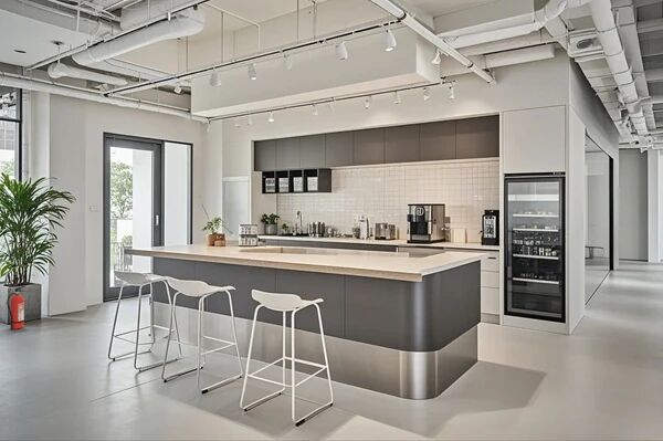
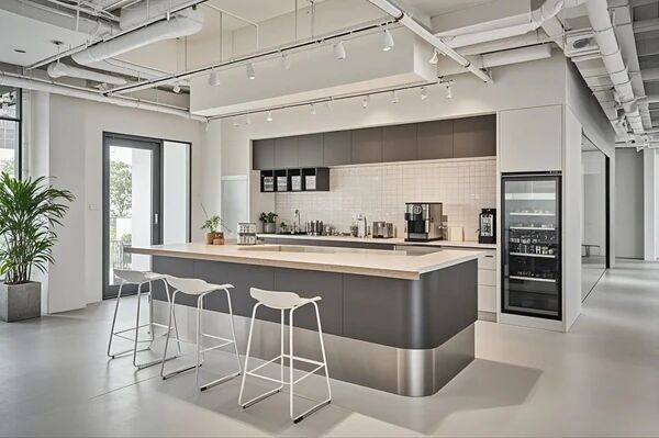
- fire extinguisher (15, 307)
